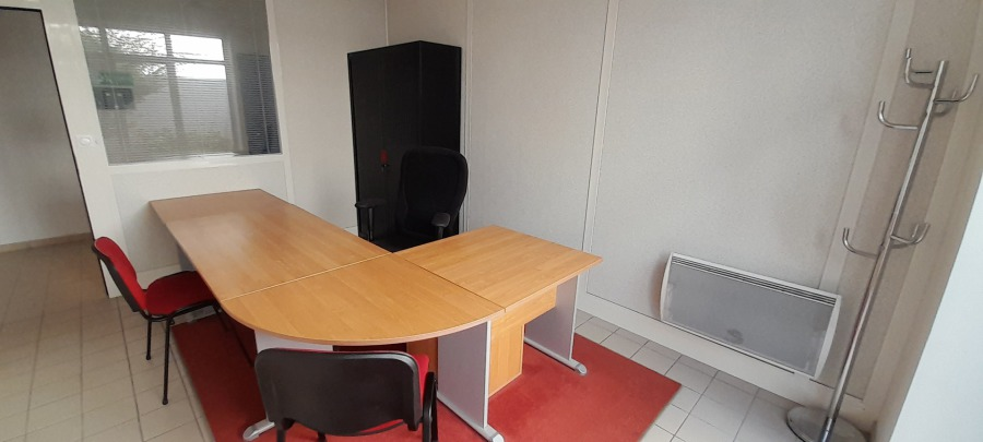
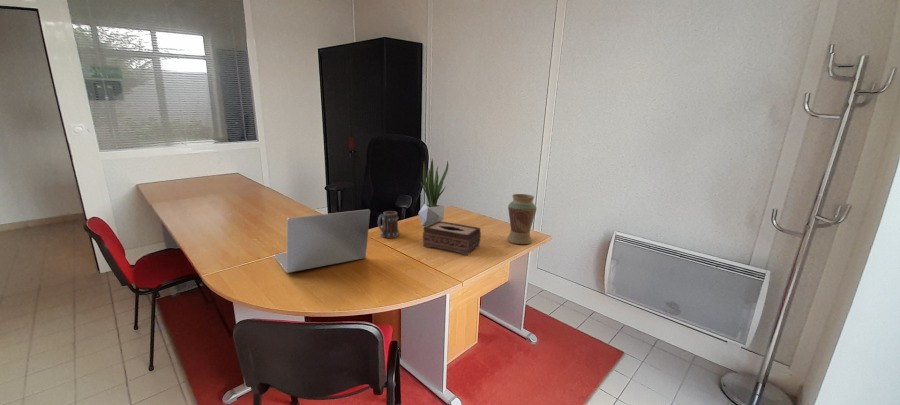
+ laptop (320, 233)
+ tissue box (451, 236)
+ potted plant (432, 193)
+ mug (387, 224)
+ vase (521, 218)
